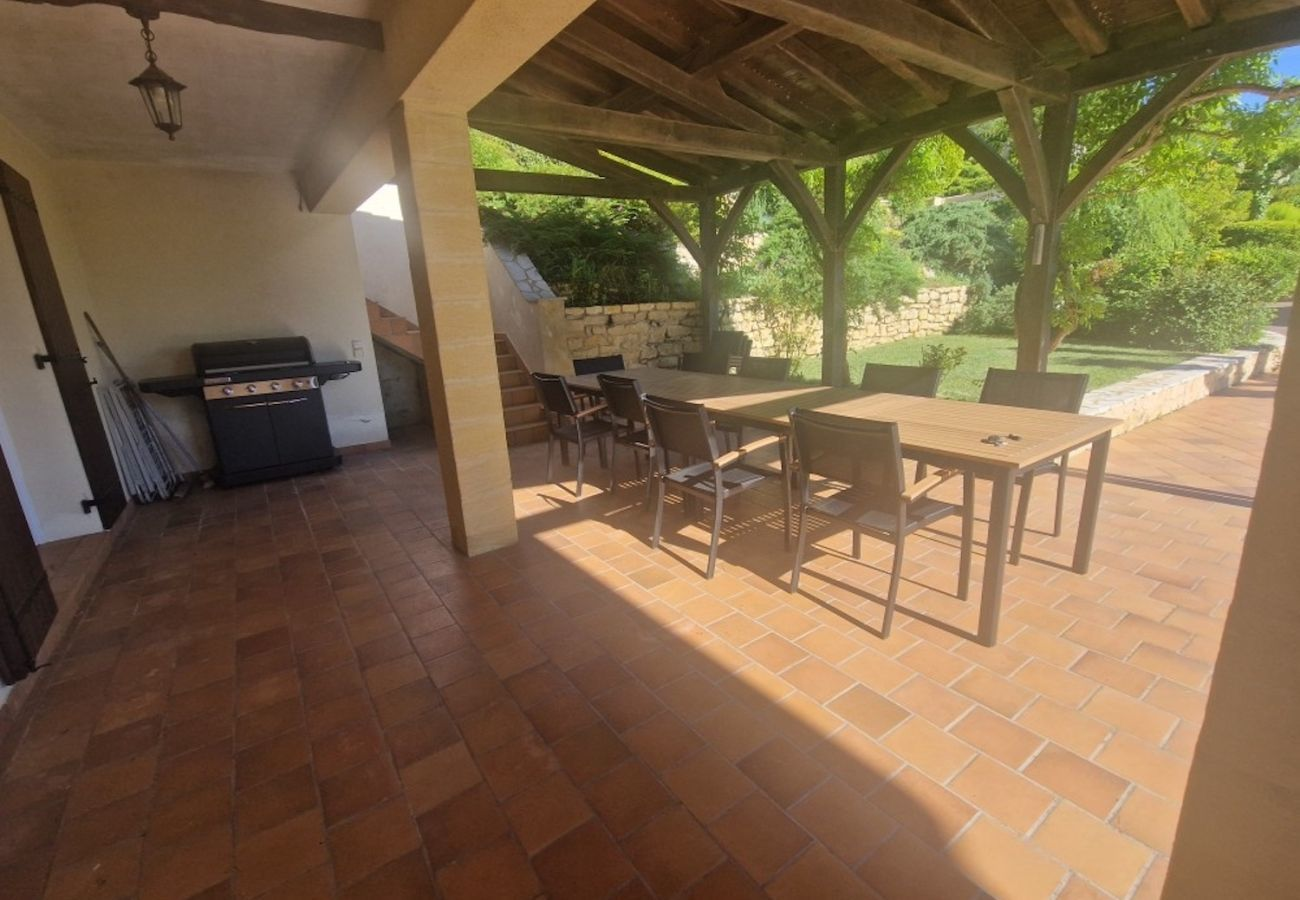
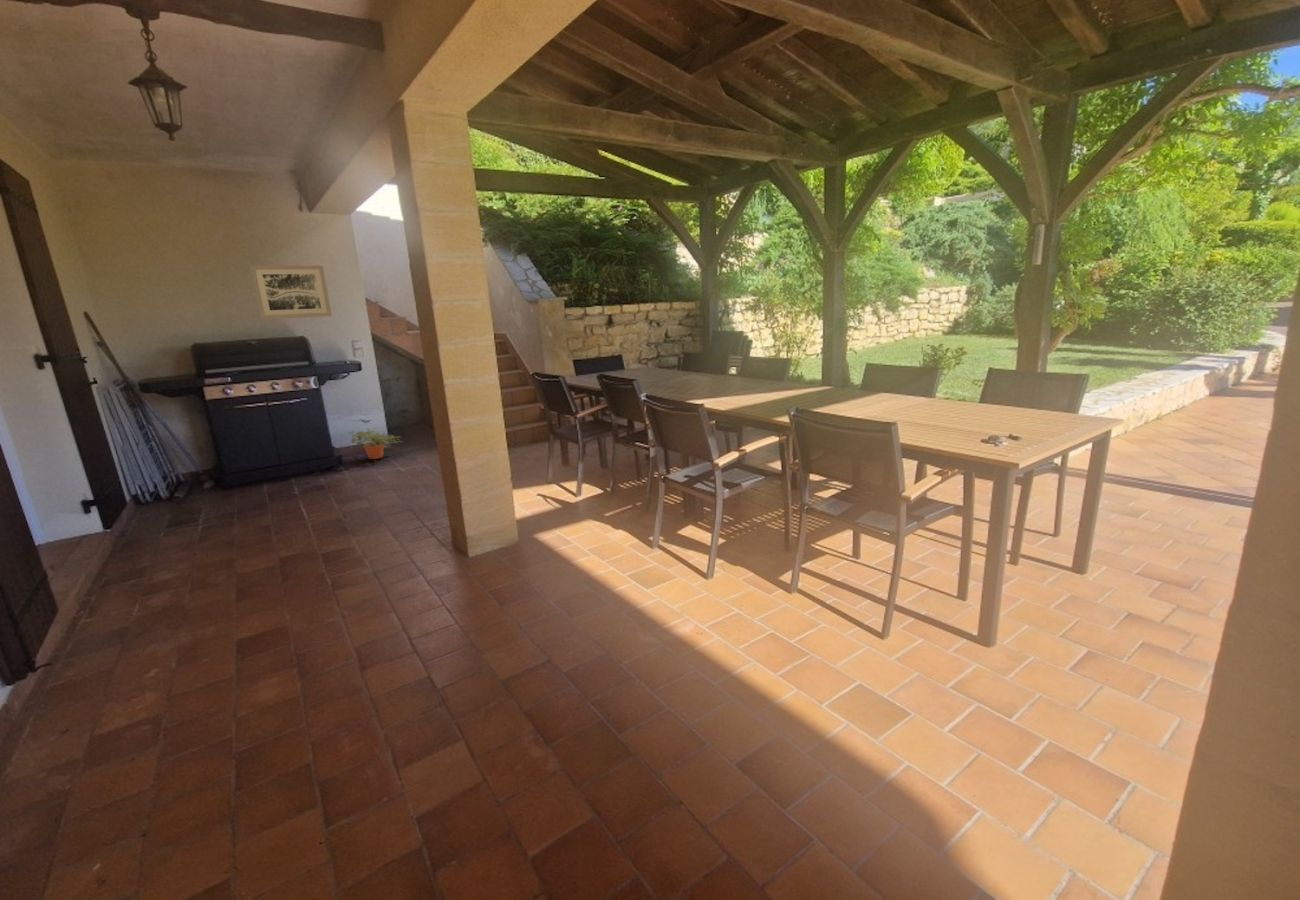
+ wall art (292, 291)
+ potted plant (377, 443)
